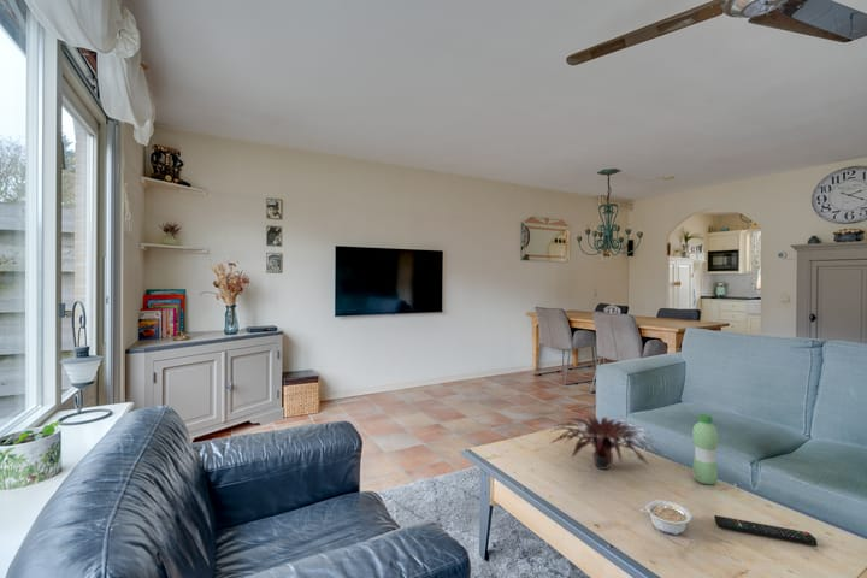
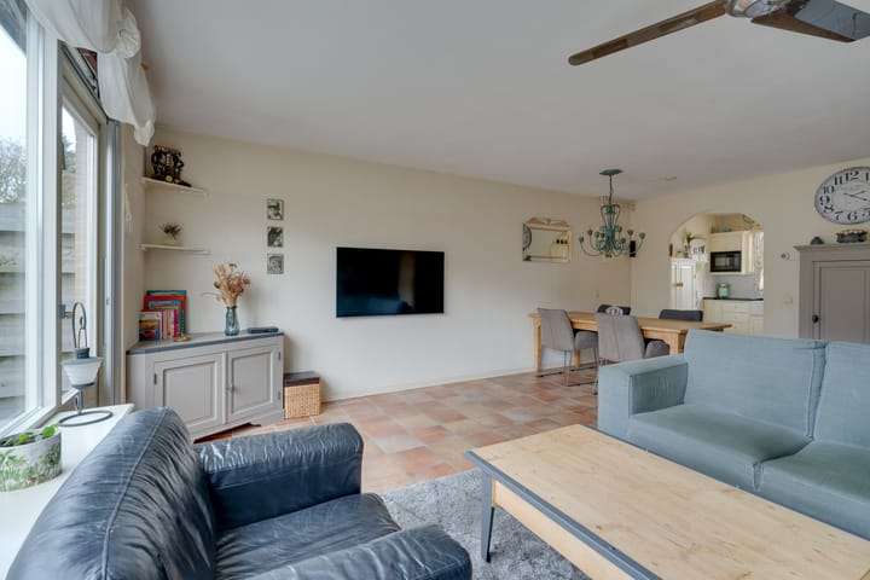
- legume (667, 517)
- plant (602, 447)
- remote control (763, 530)
- water bottle (704, 448)
